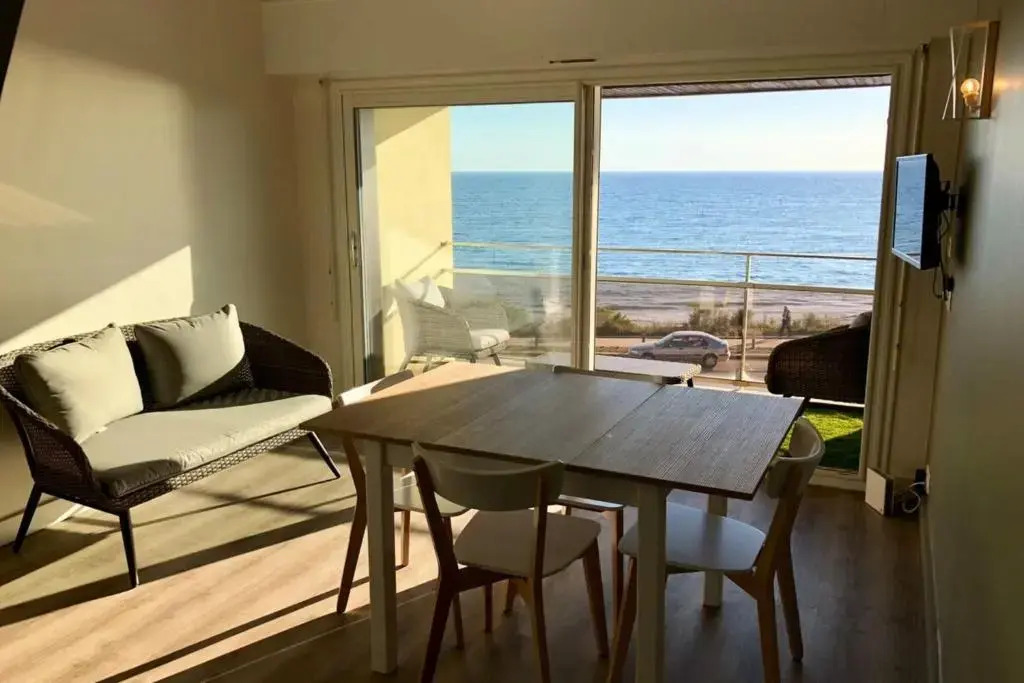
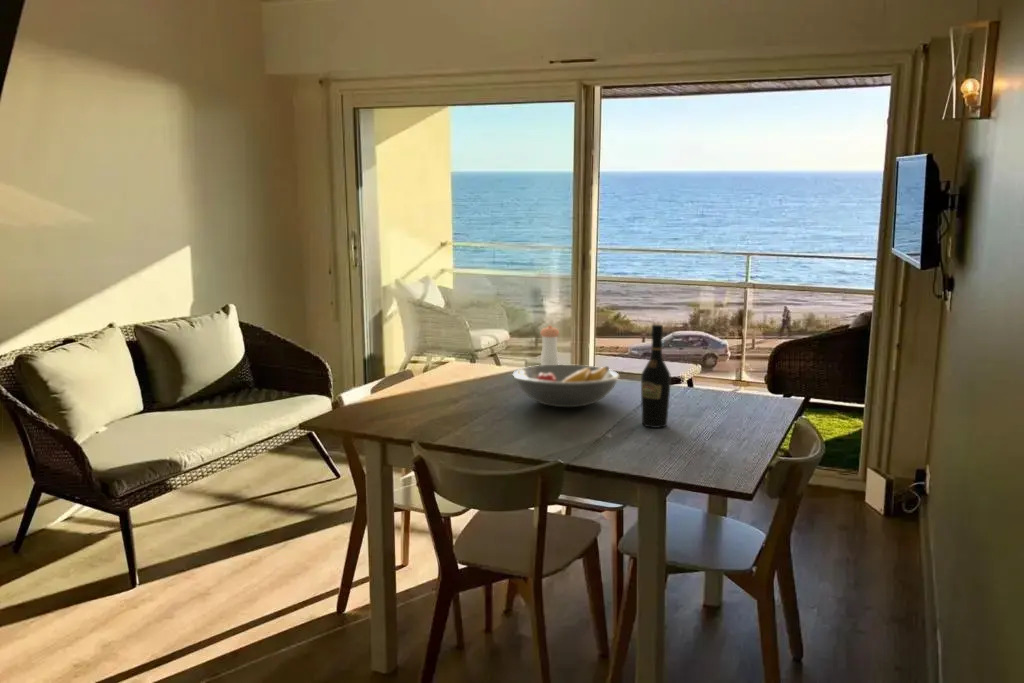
+ wine bottle (655, 375)
+ pepper shaker (549, 351)
+ fruit bowl (565, 384)
